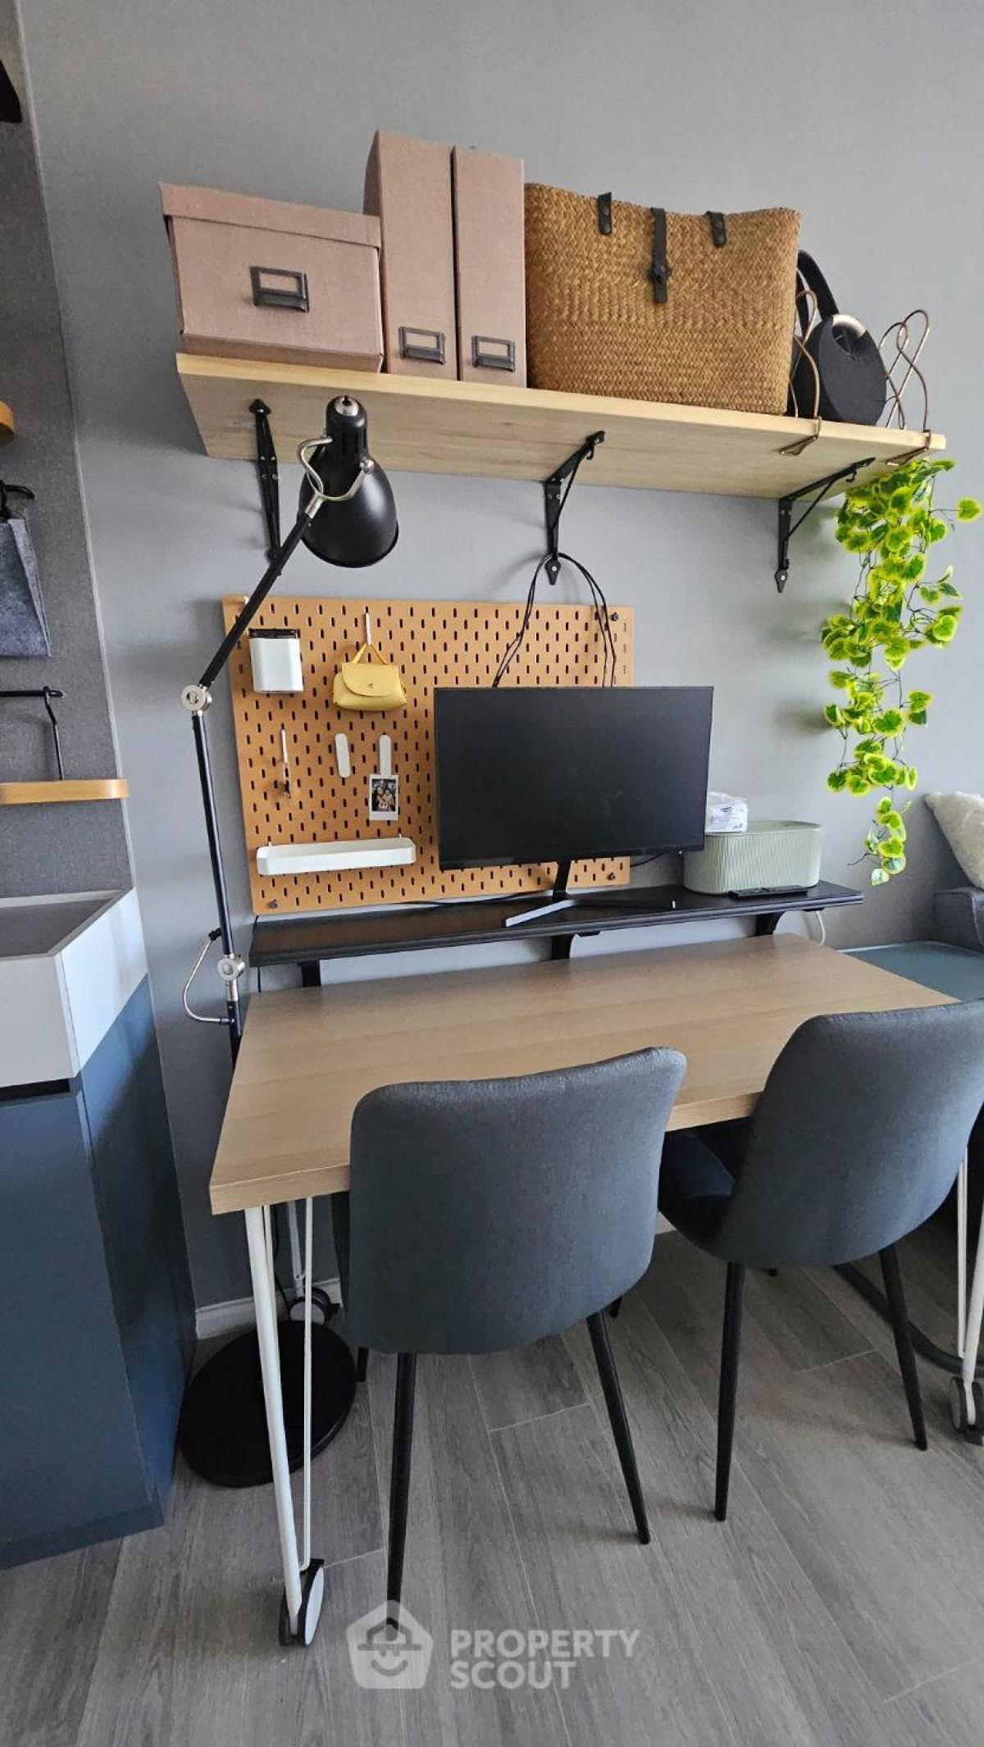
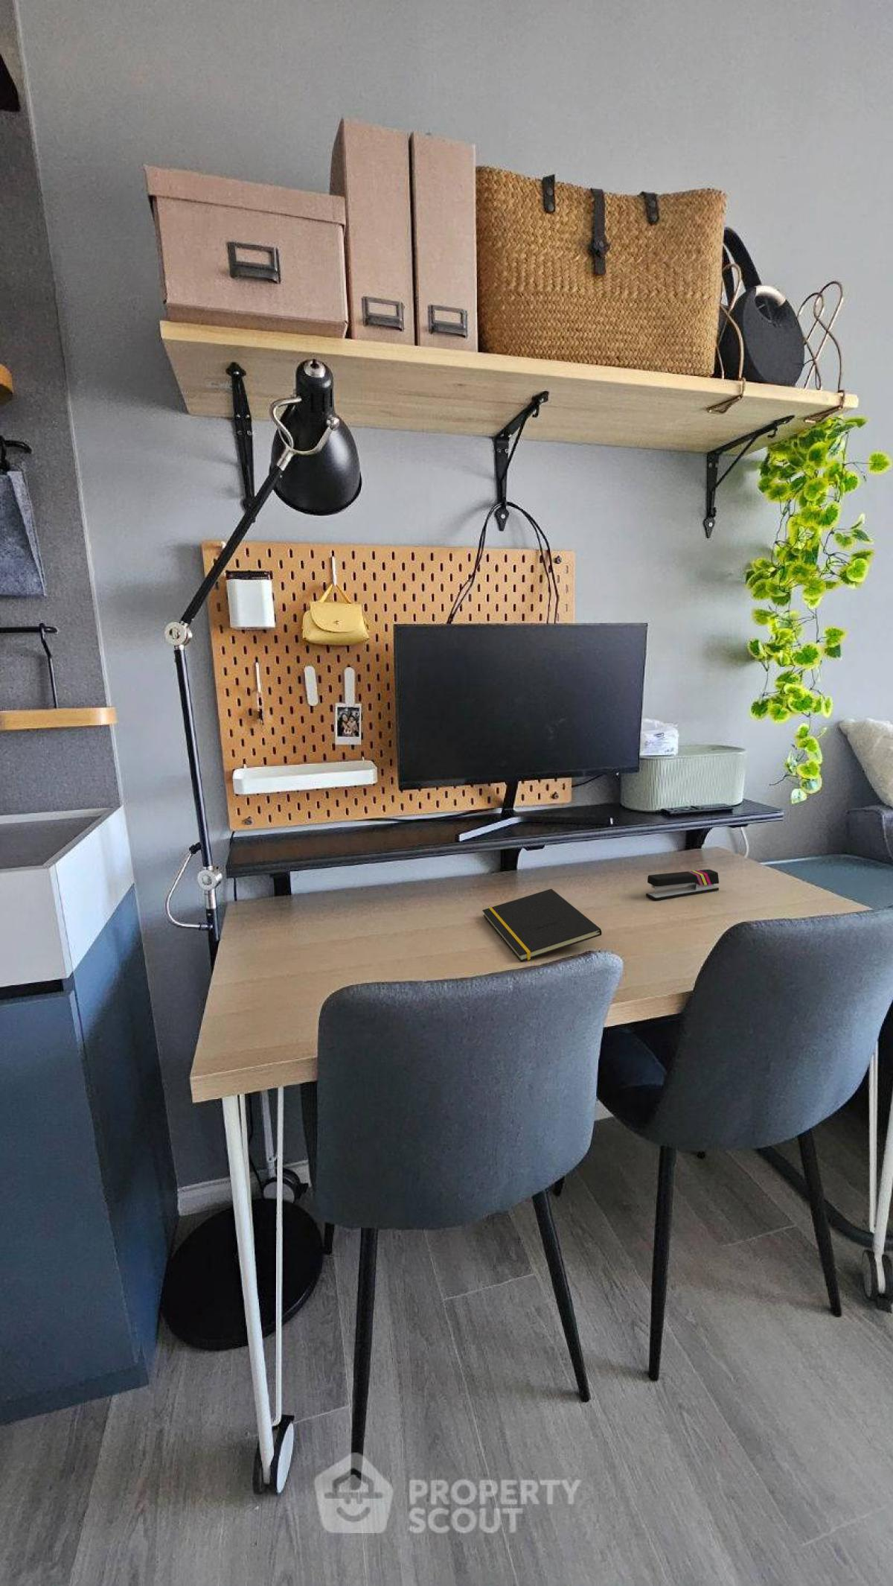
+ notepad (537, 922)
+ stapler (683, 882)
